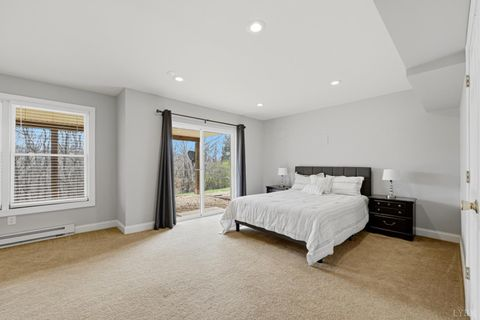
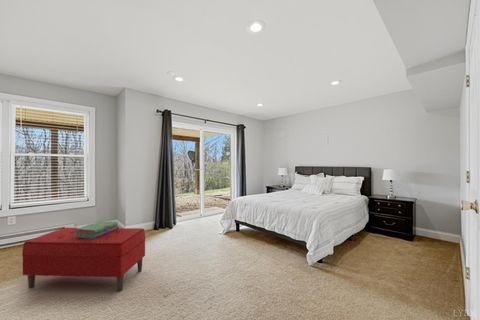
+ bench (89, 256)
+ stack of books (97, 229)
